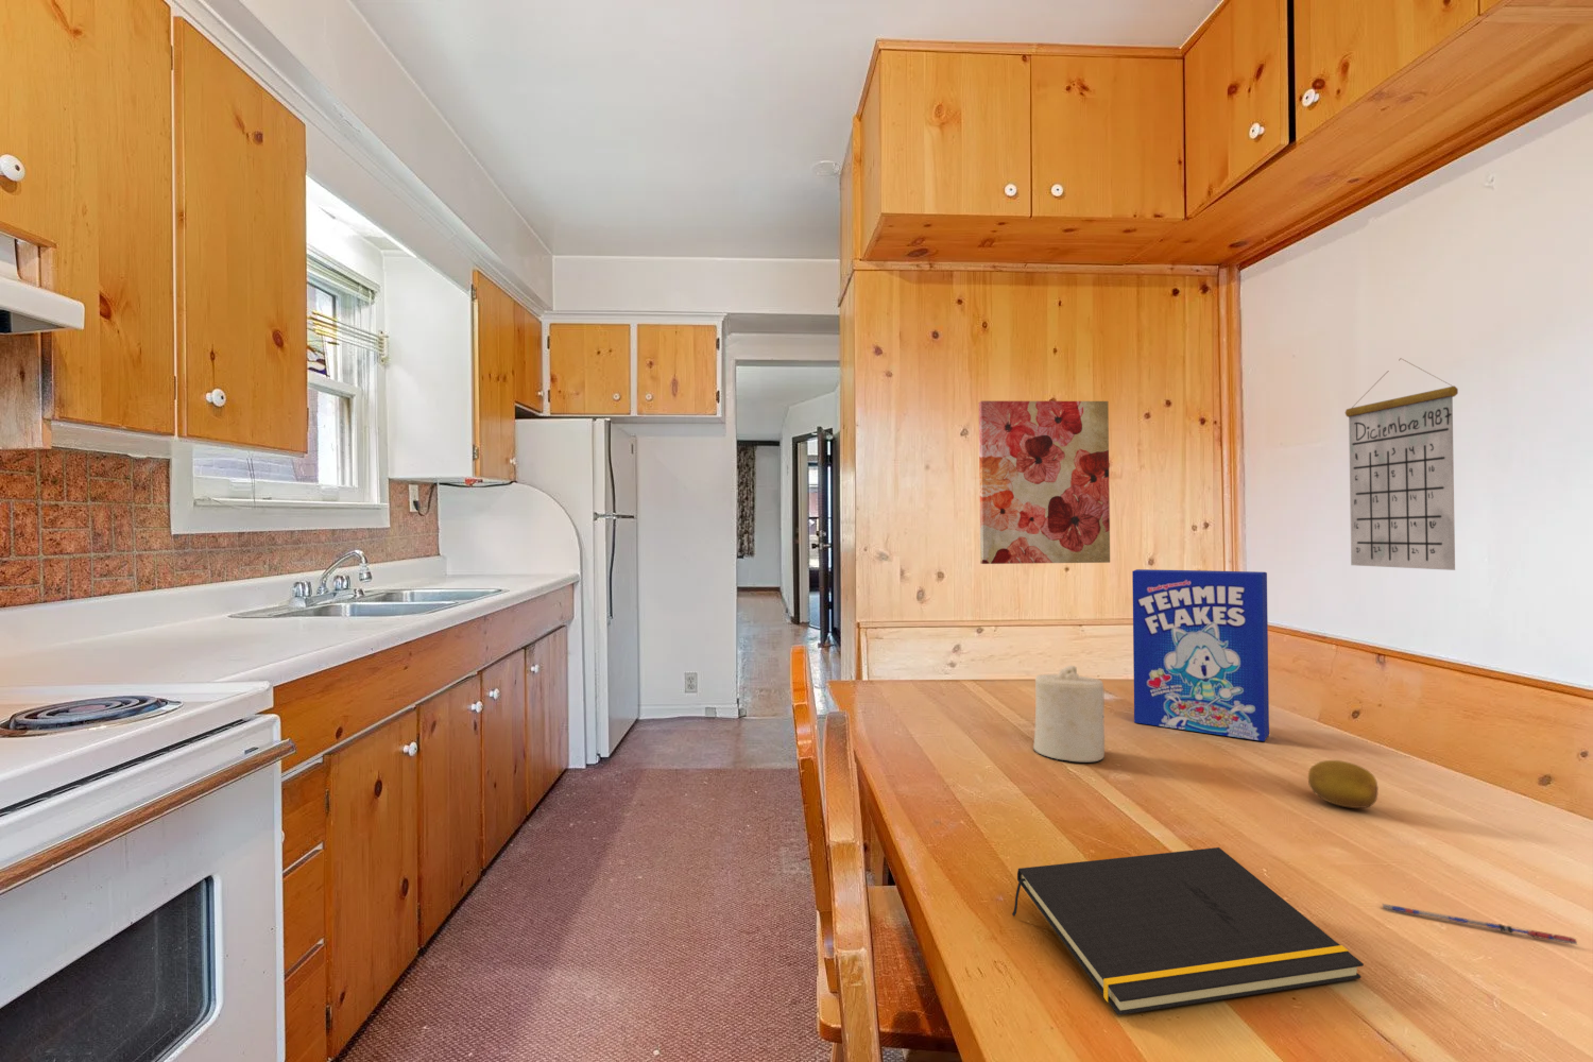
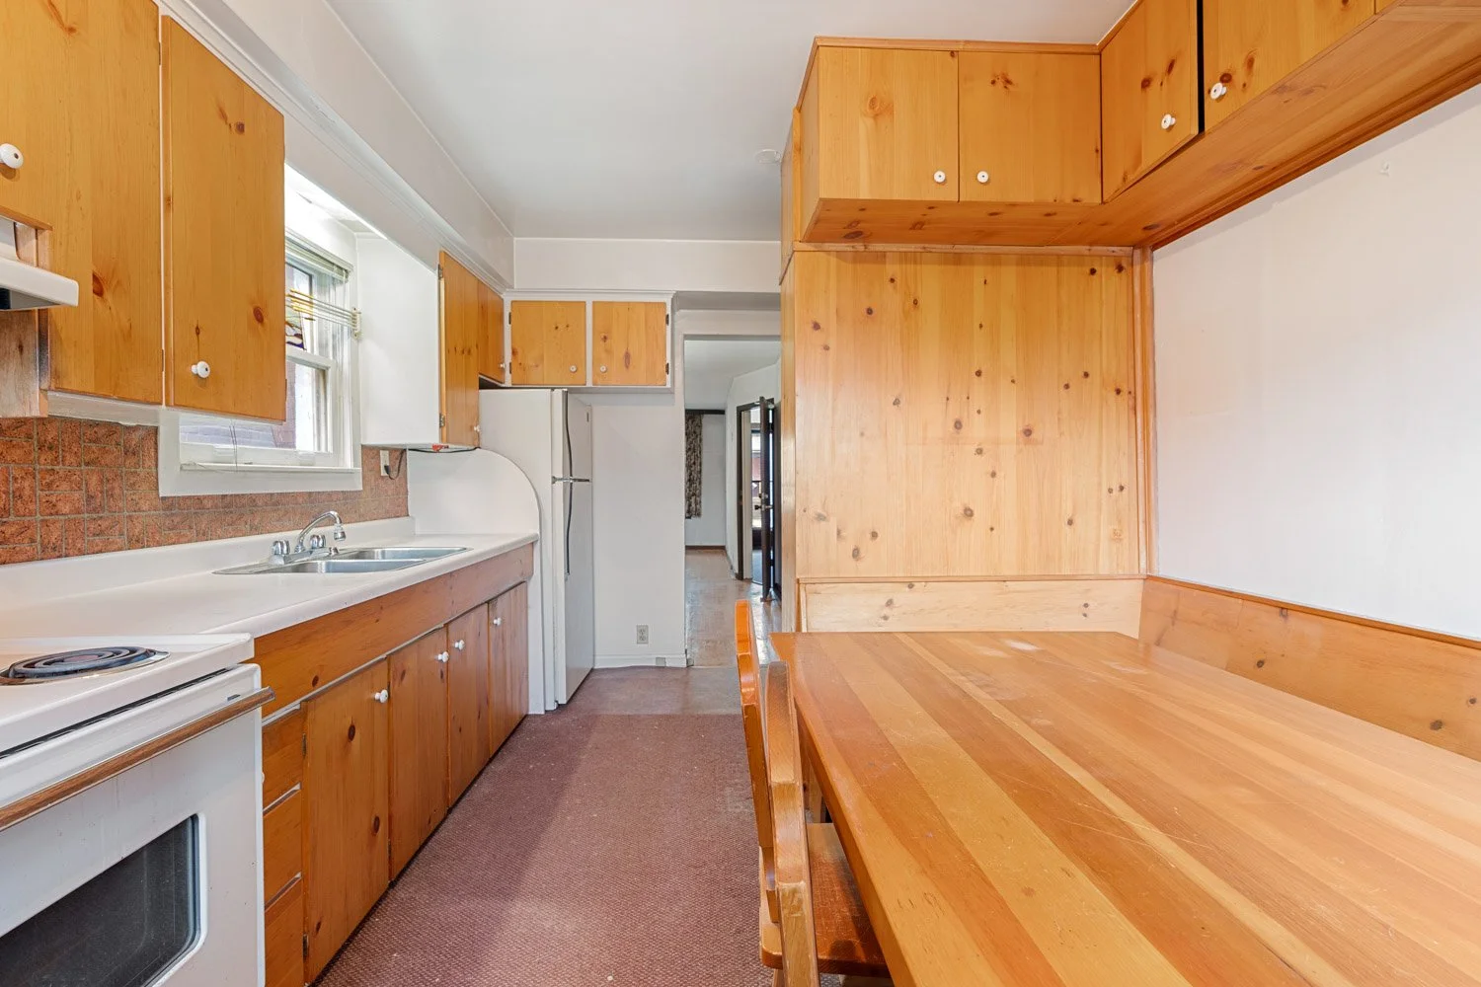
- fruit (1343, 782)
- pen (1474, 922)
- calendar (1397, 462)
- wall art (1044, 482)
- candle (1067, 709)
- cereal box (1198, 648)
- notepad (1176, 919)
